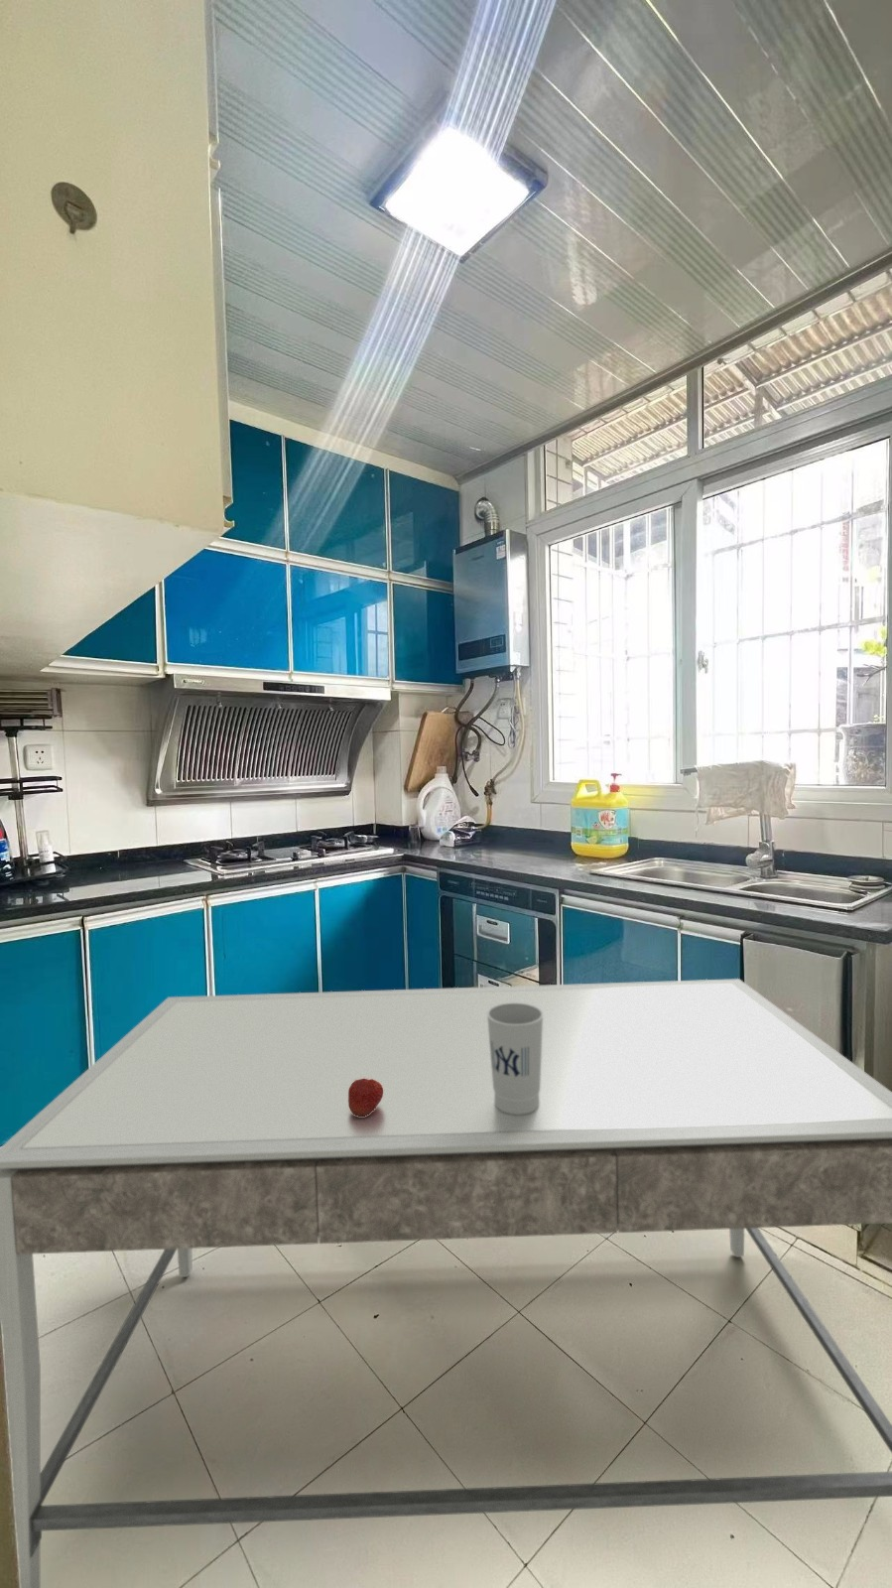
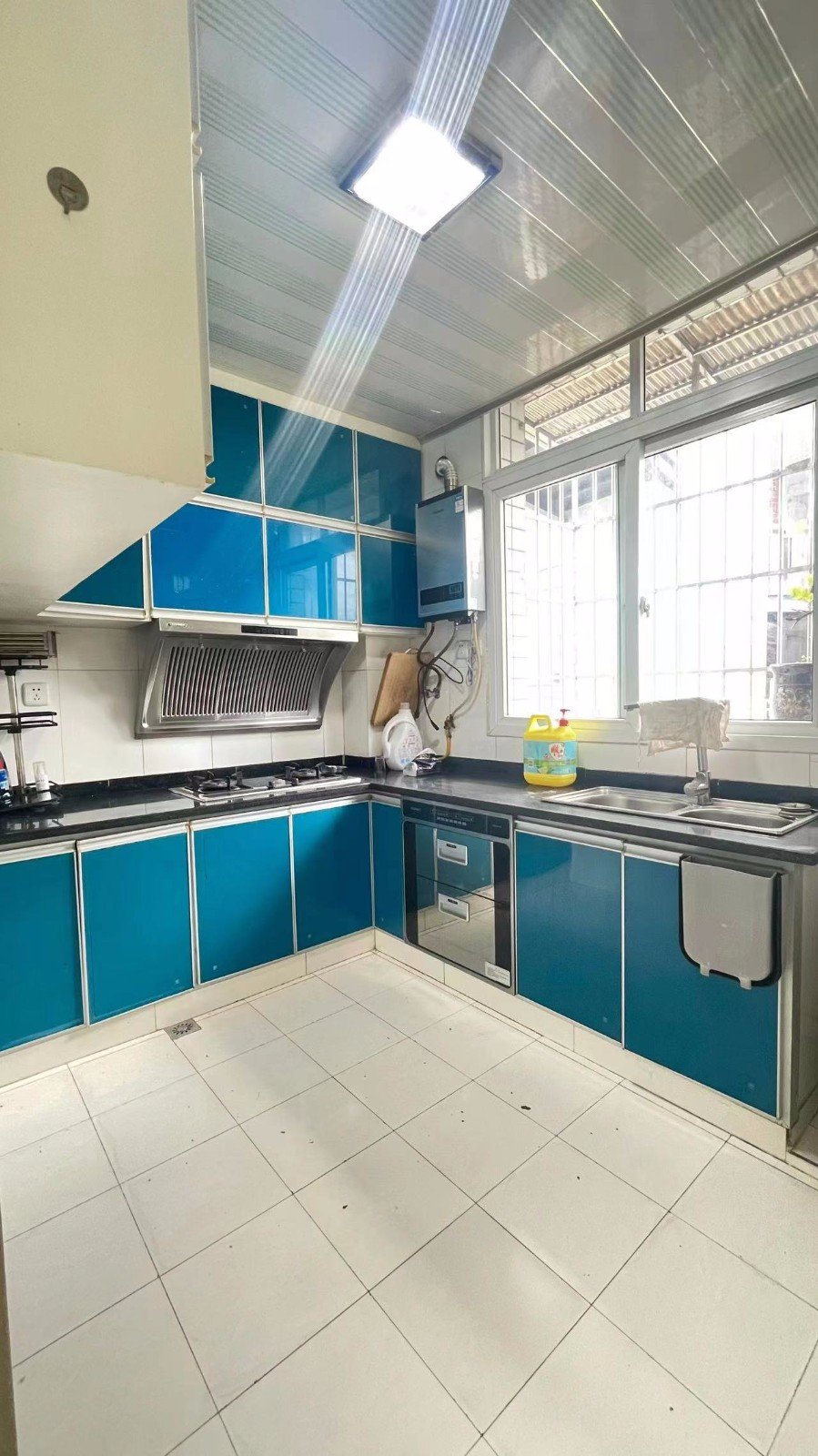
- dining table (463, 1218)
- cup (516, 1057)
- fruit (364, 1093)
